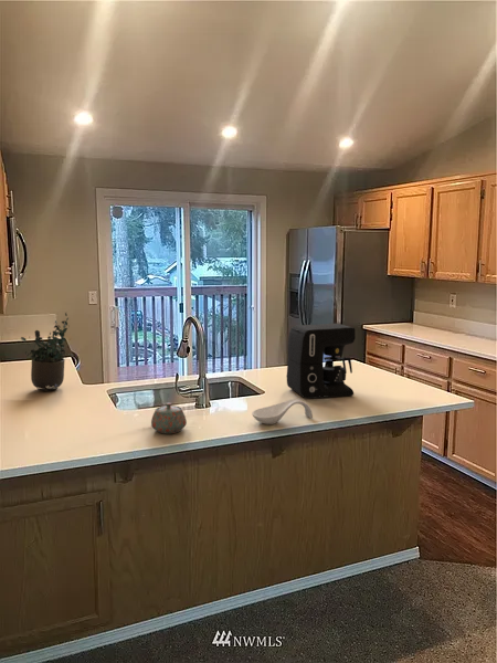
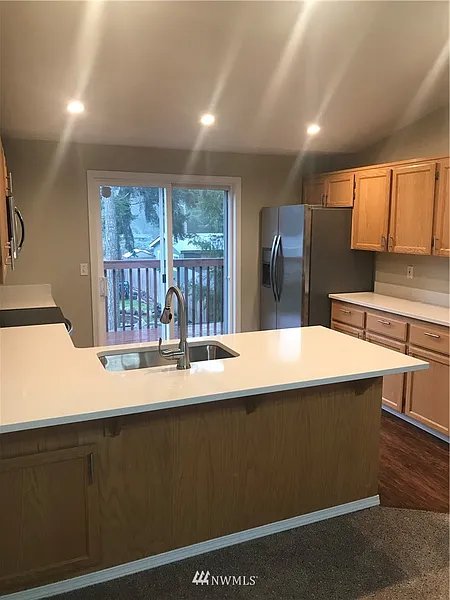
- teapot (169, 417)
- coffee maker (322, 359)
- potted plant (51, 350)
- spoon rest (282, 410)
